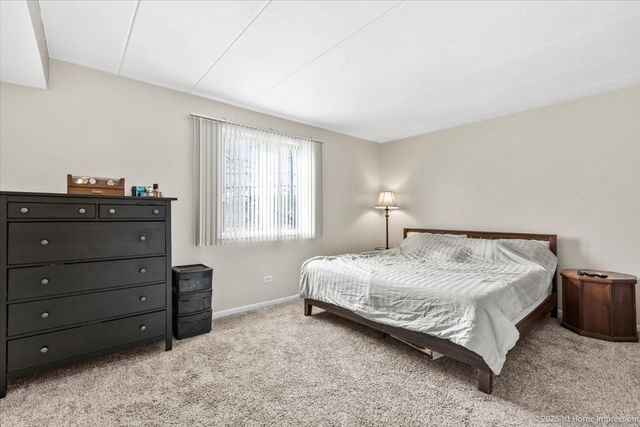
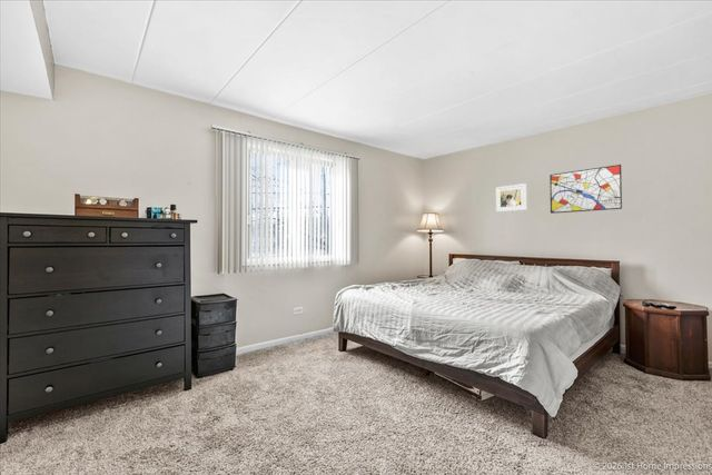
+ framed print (511, 198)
+ wall art (583, 190)
